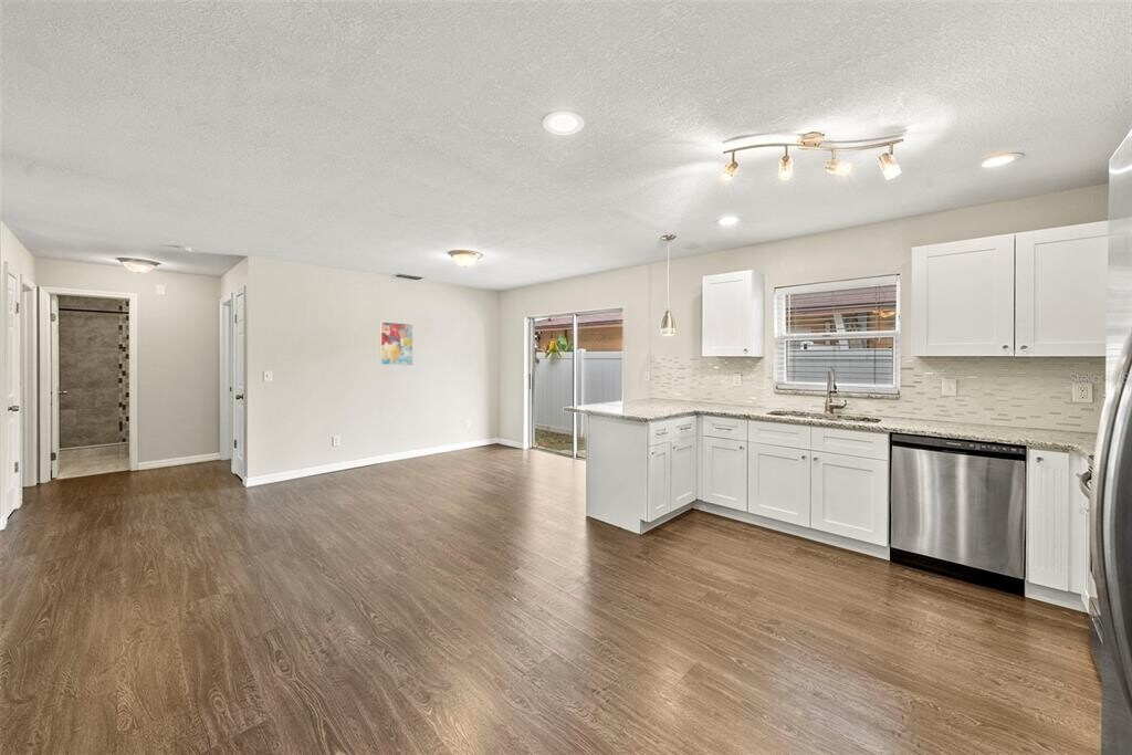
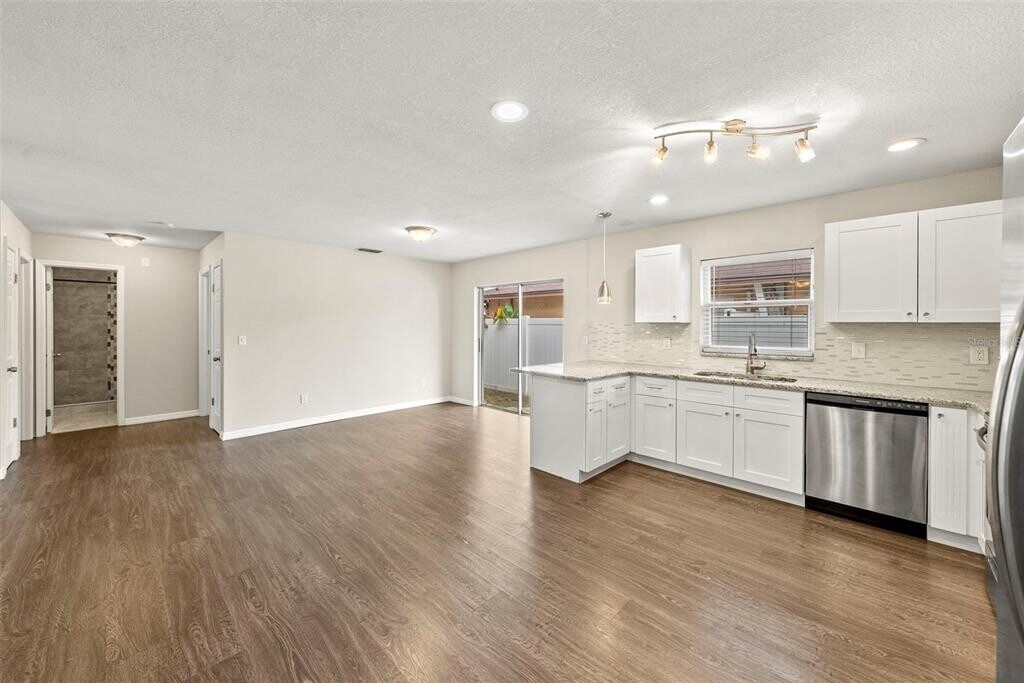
- wall art (396, 344)
